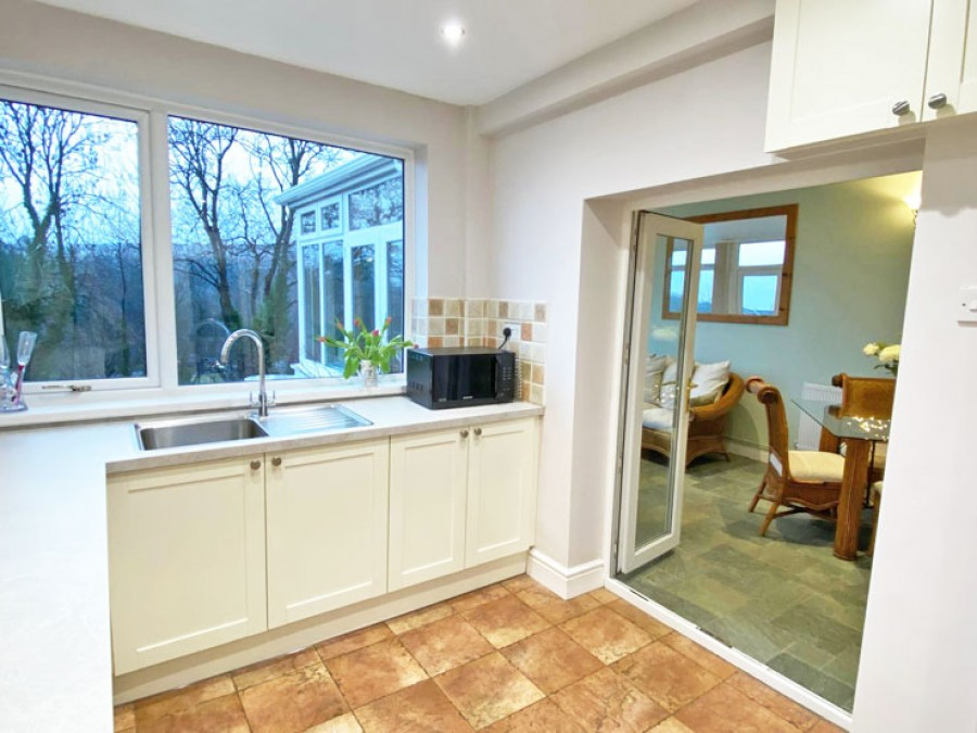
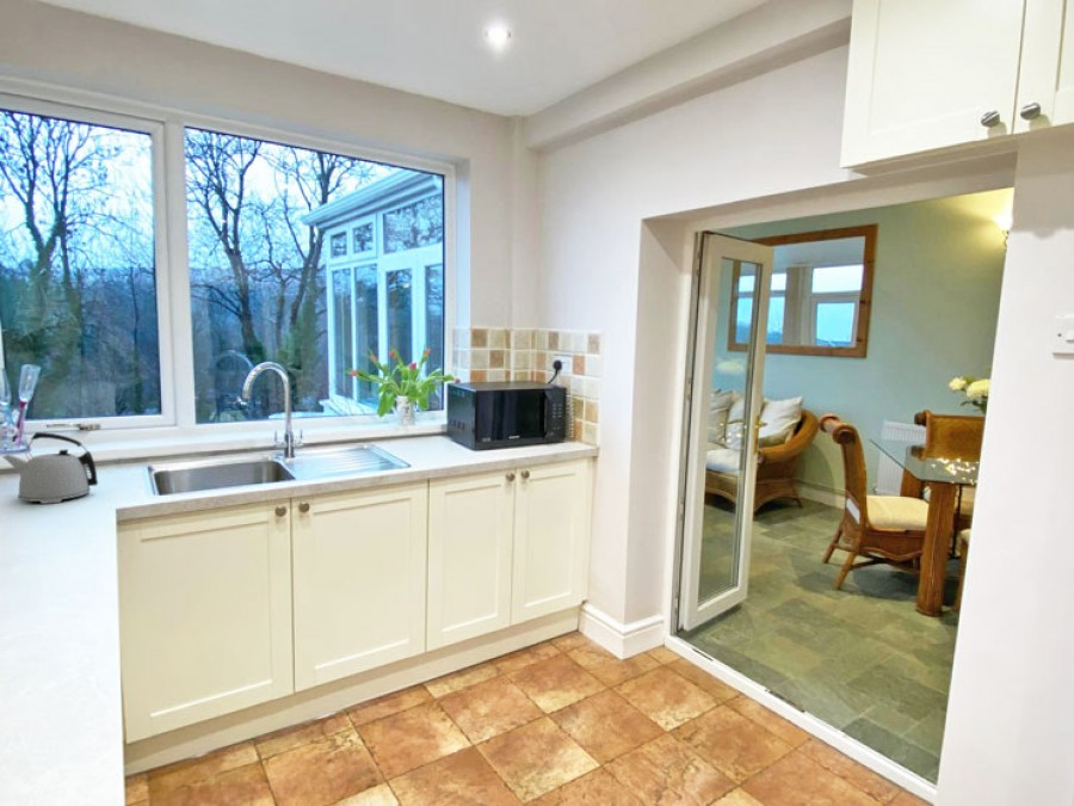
+ kettle (51, 463)
